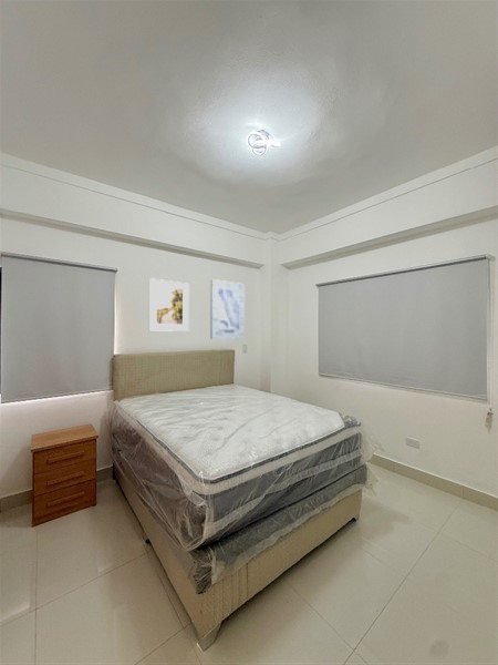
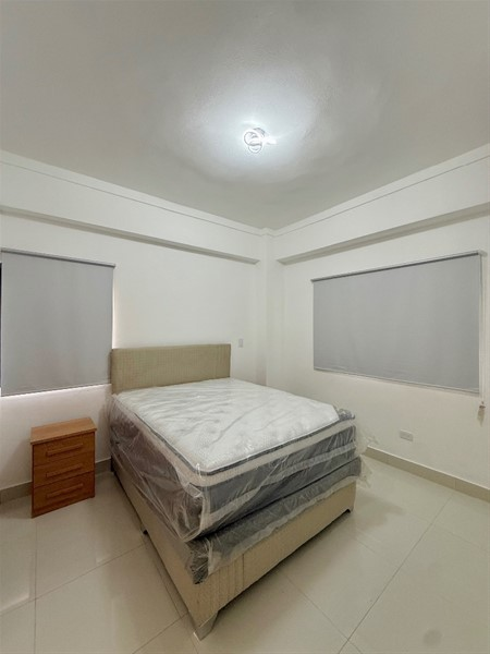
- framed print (169, 306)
- wall art (228, 310)
